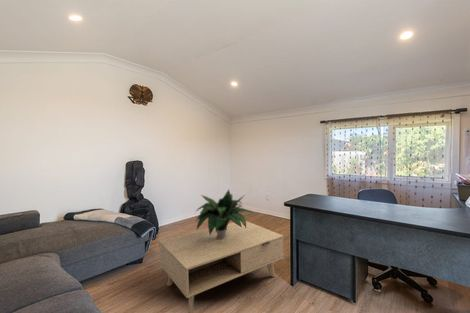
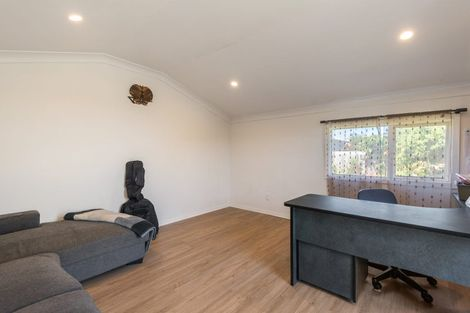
- potted plant (223, 213)
- coffee table (222, 259)
